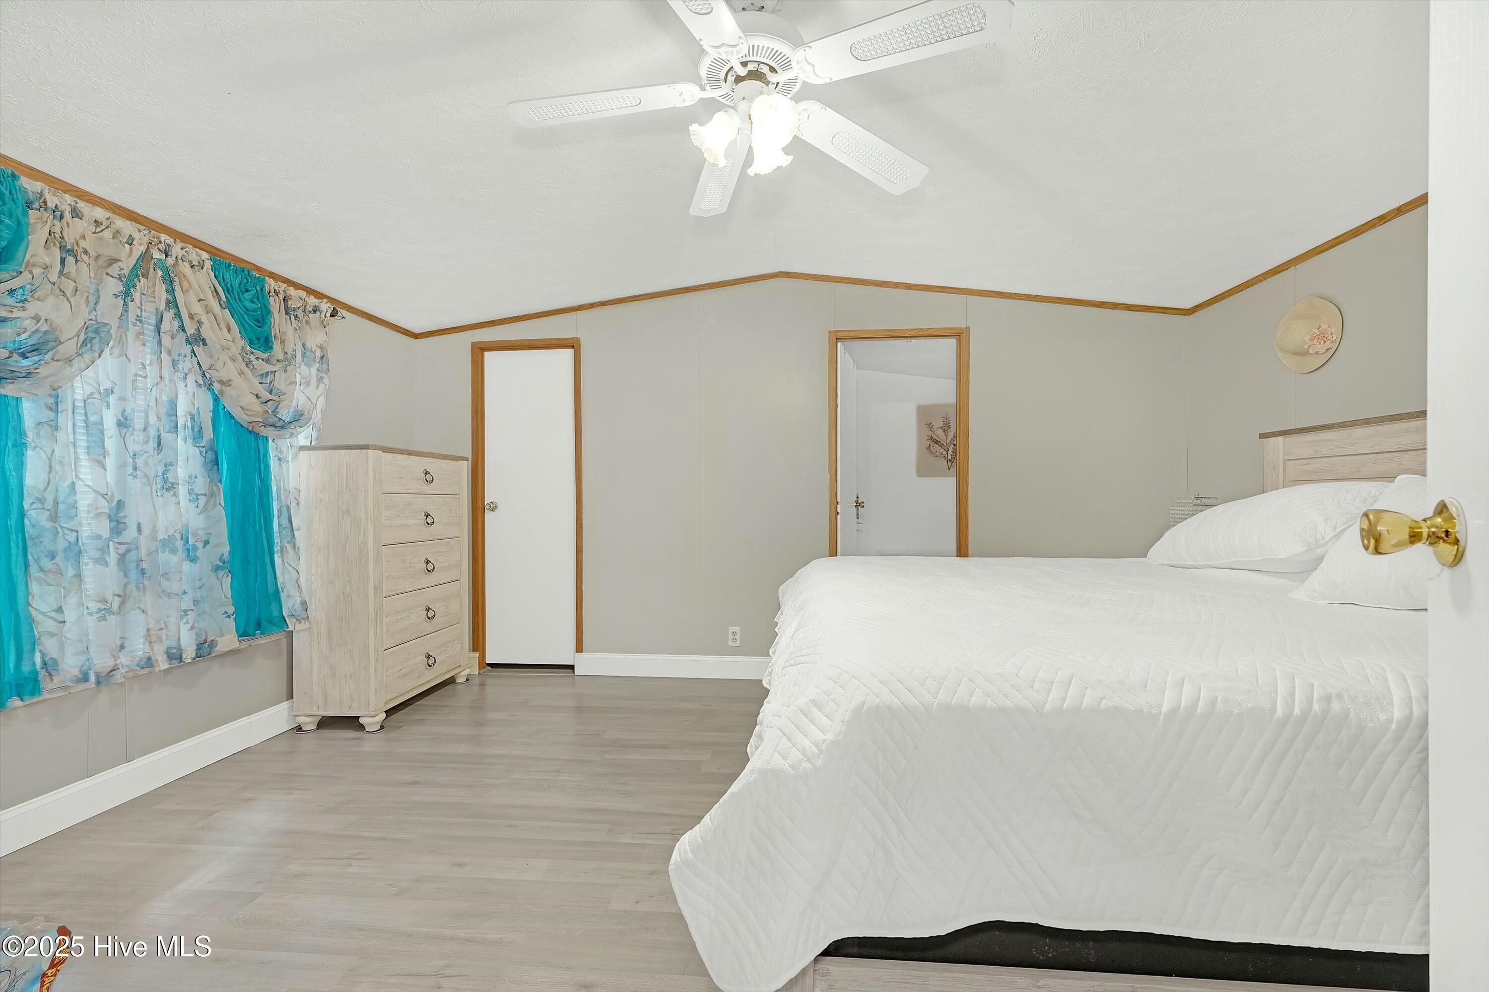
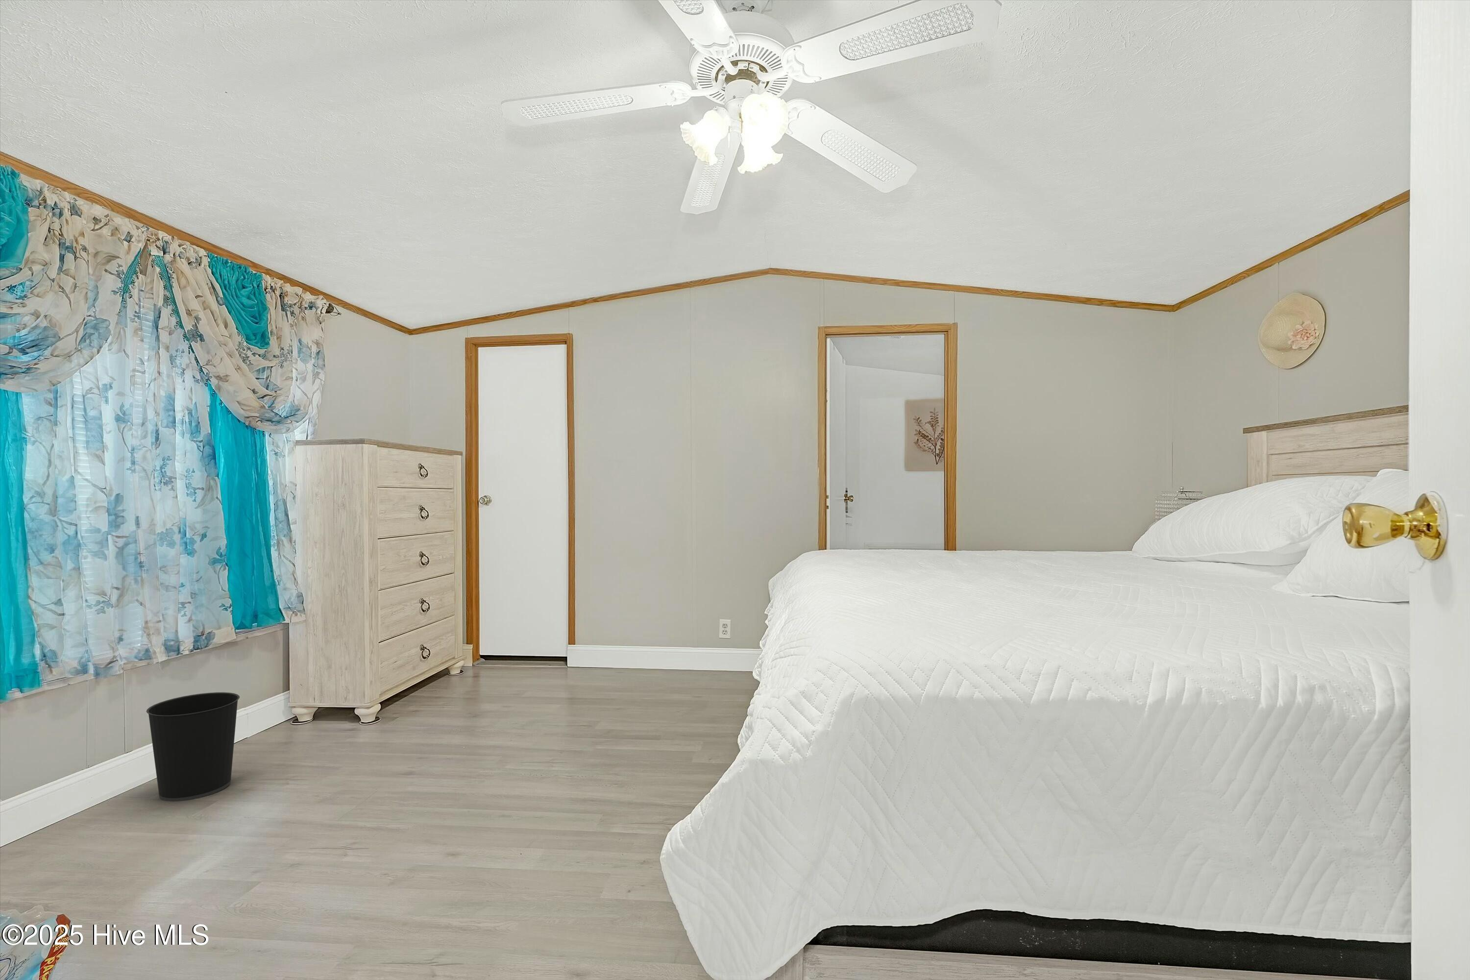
+ wastebasket (195, 746)
